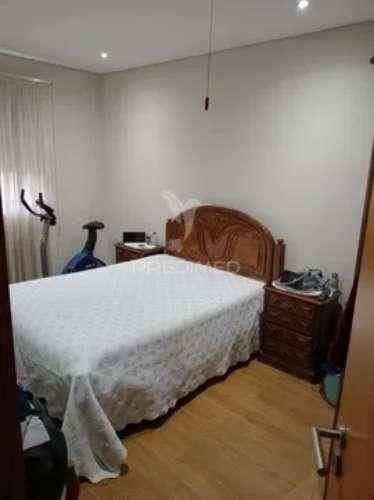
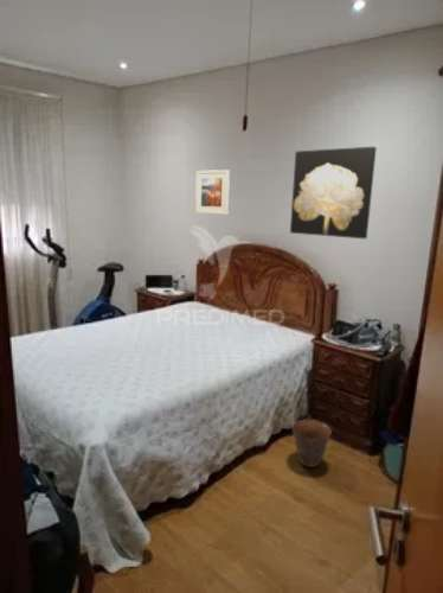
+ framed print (211, 192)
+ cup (309, 445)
+ wall art (329, 193)
